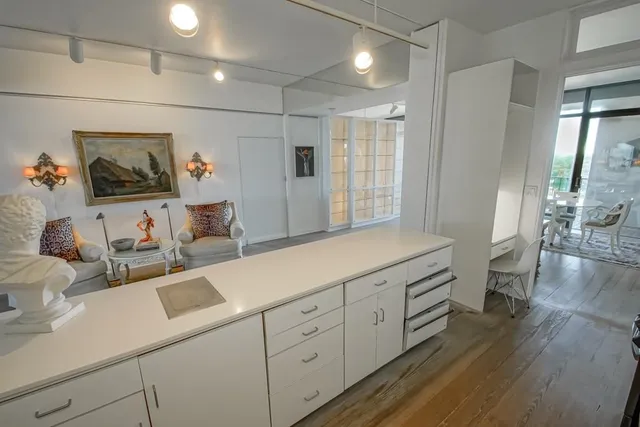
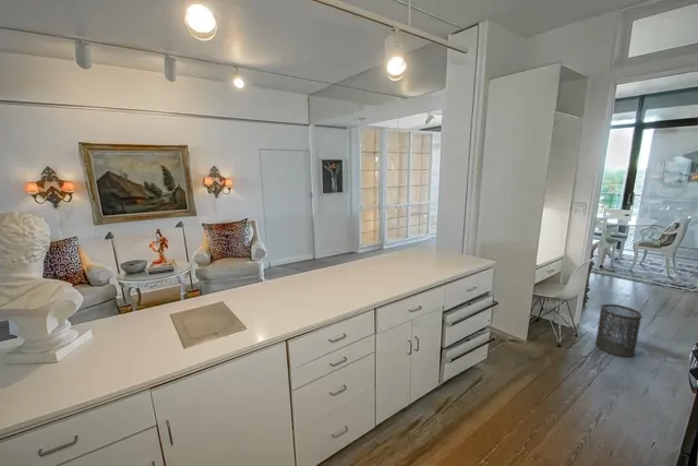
+ trash can (617, 330)
